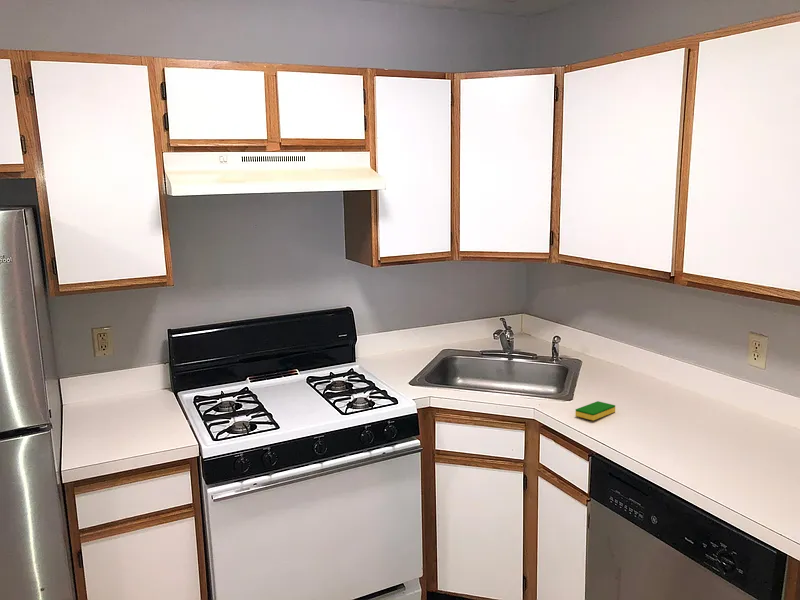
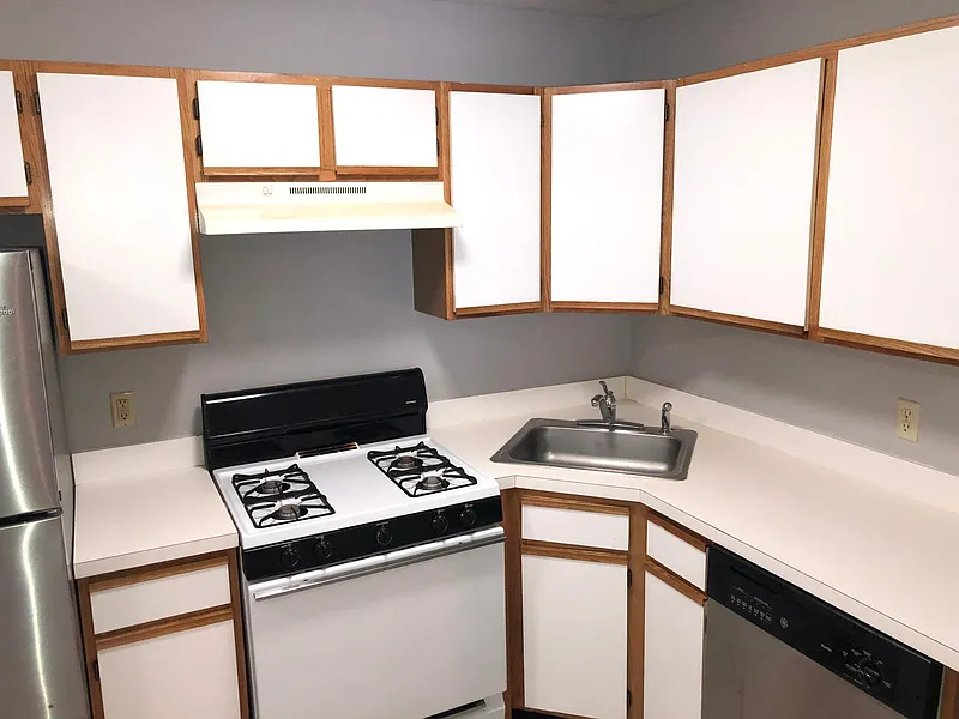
- dish sponge (595, 410)
